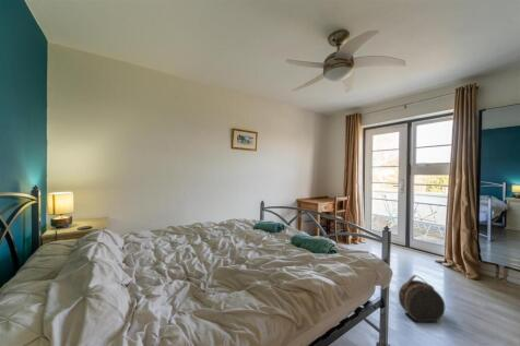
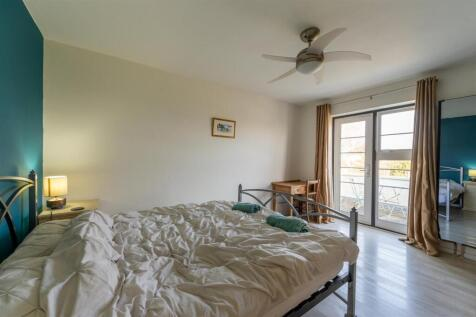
- hat box (419, 297)
